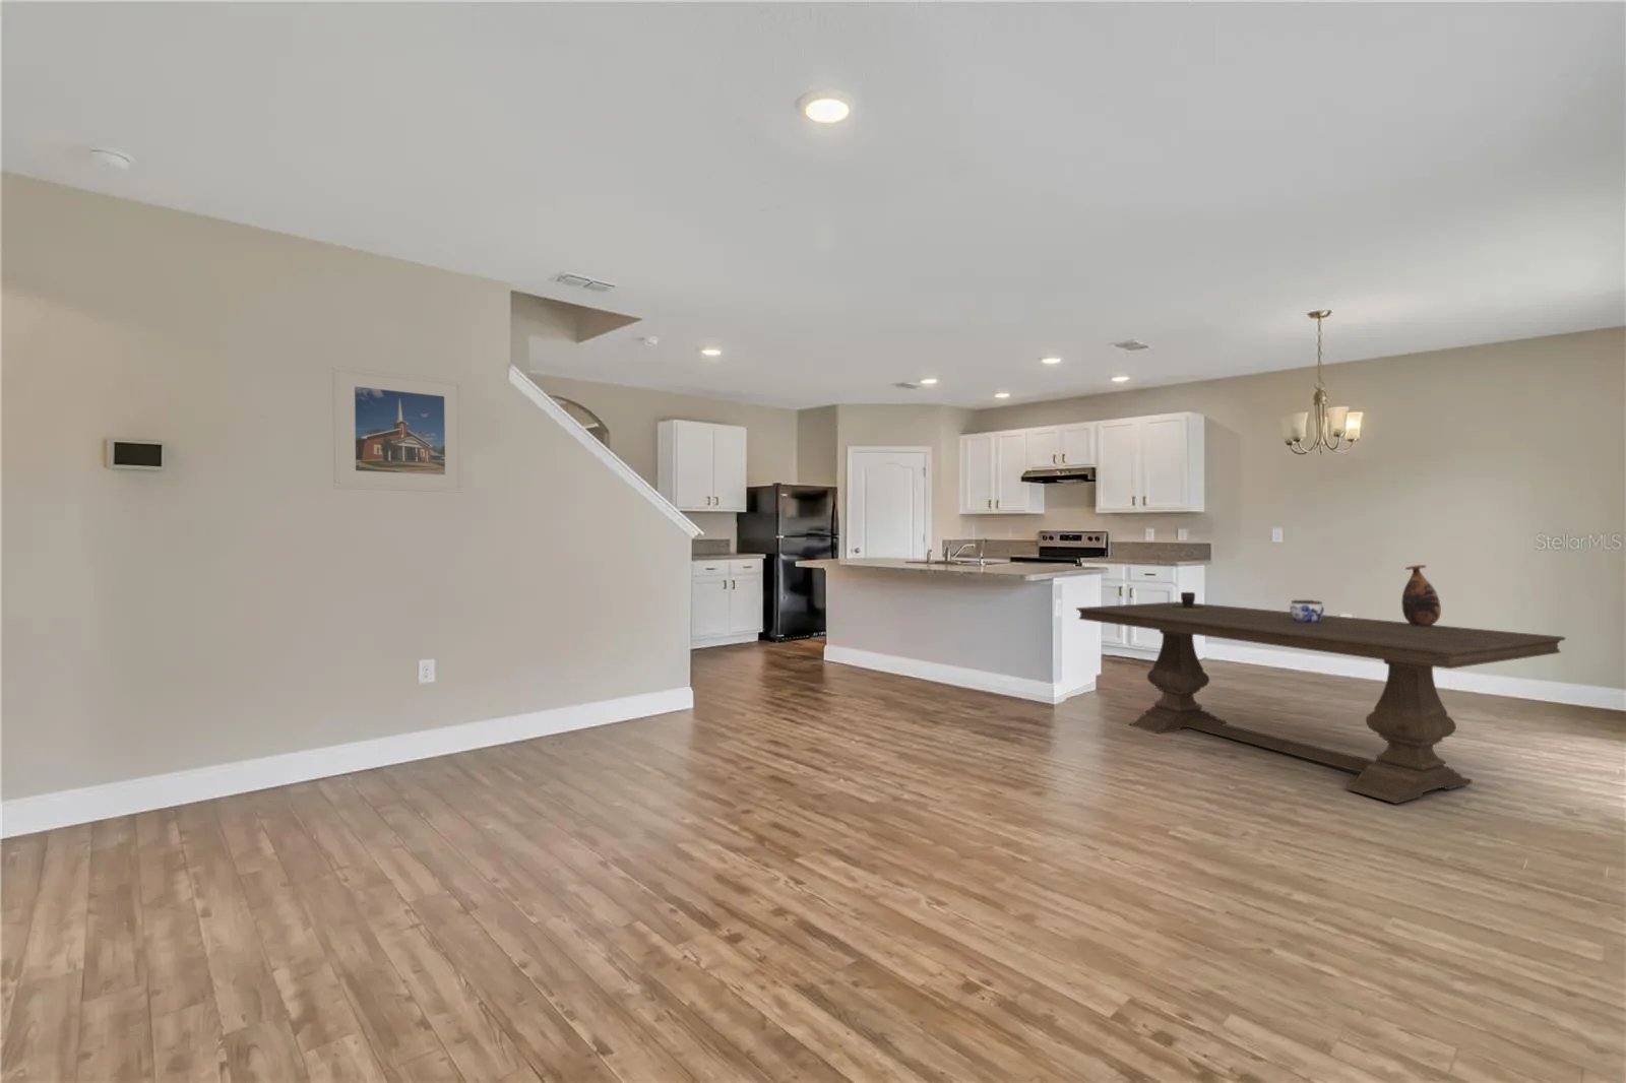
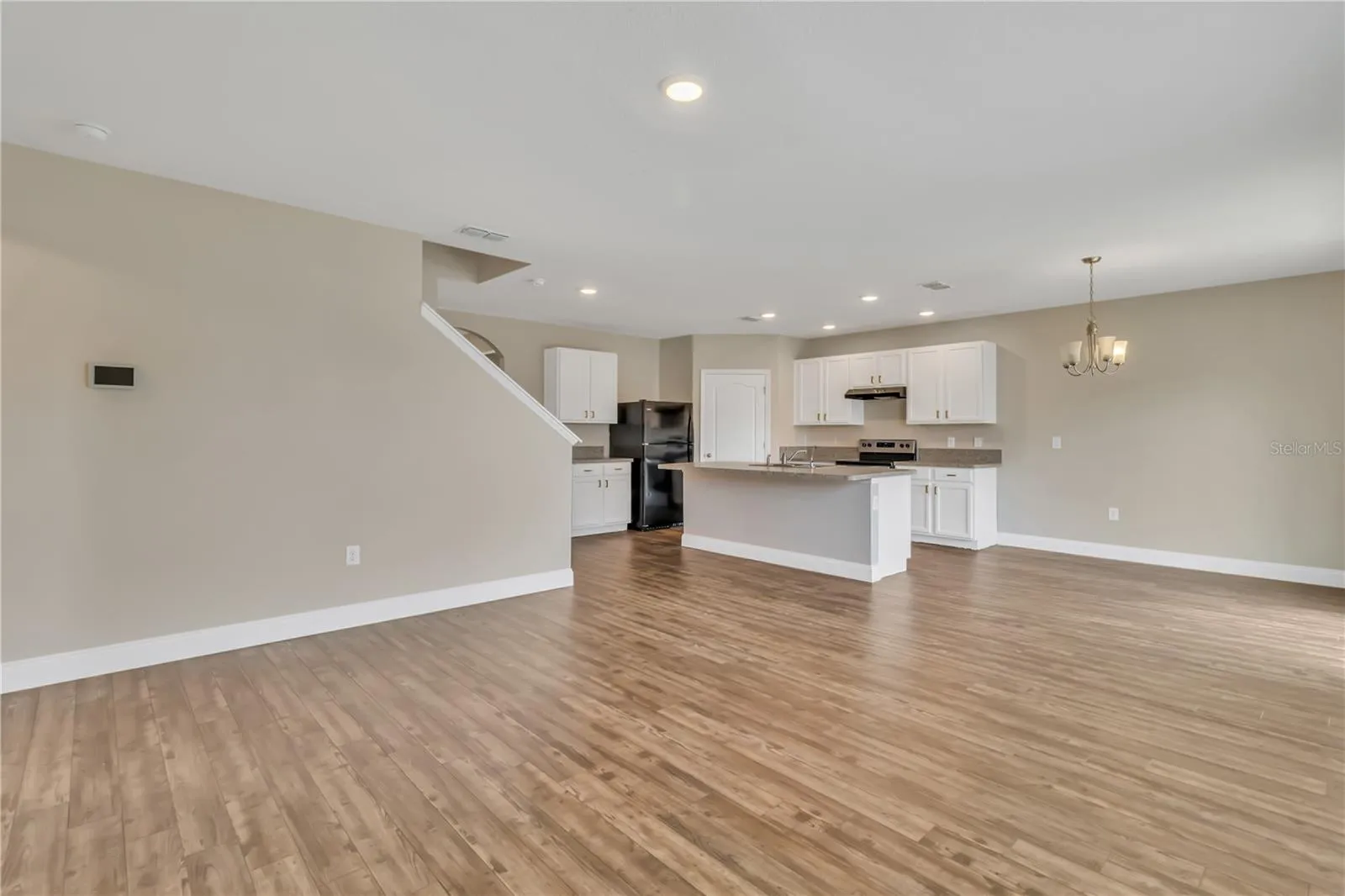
- dining table (1284, 647)
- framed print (400, 432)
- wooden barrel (1187, 601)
- jar (1306, 610)
- vase (1420, 595)
